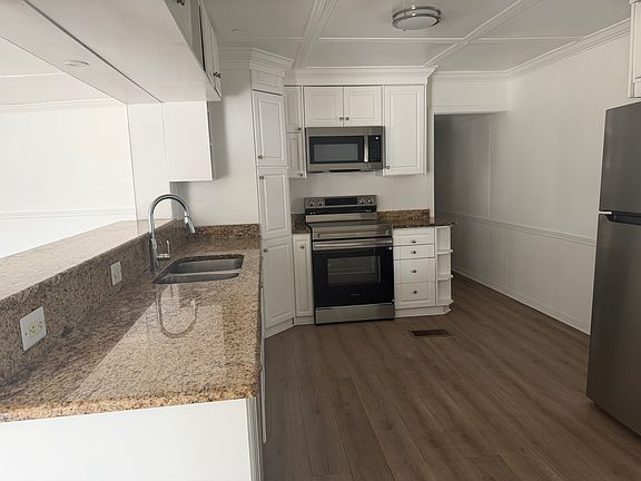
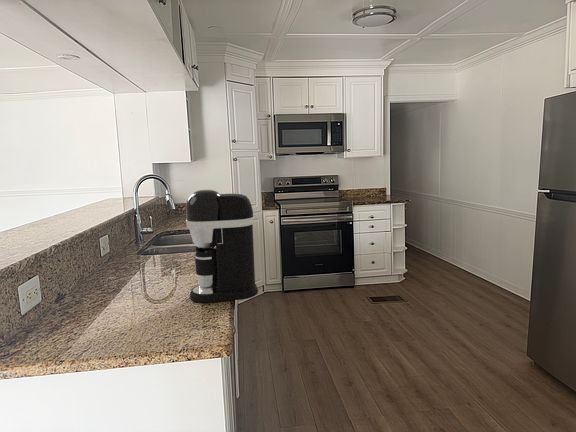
+ coffee maker (221, 242)
